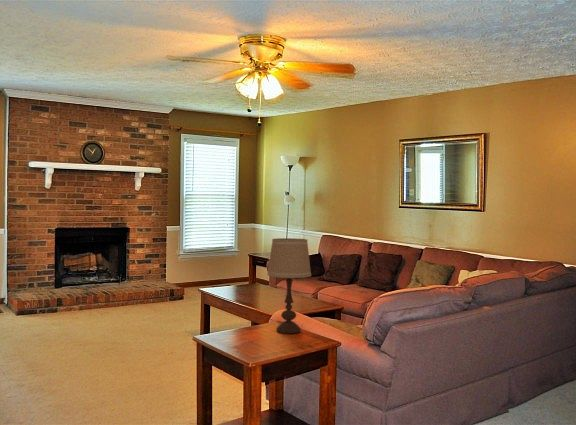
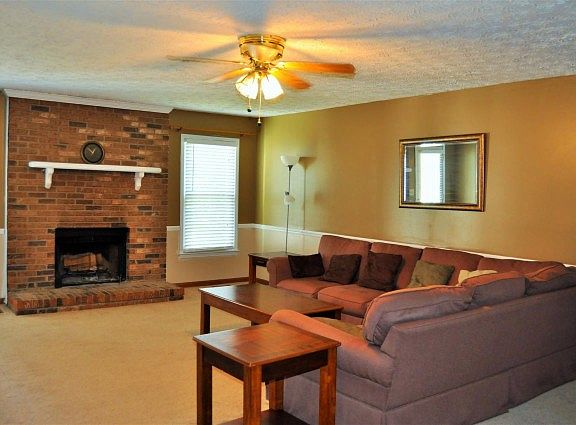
- table lamp (289, 285)
